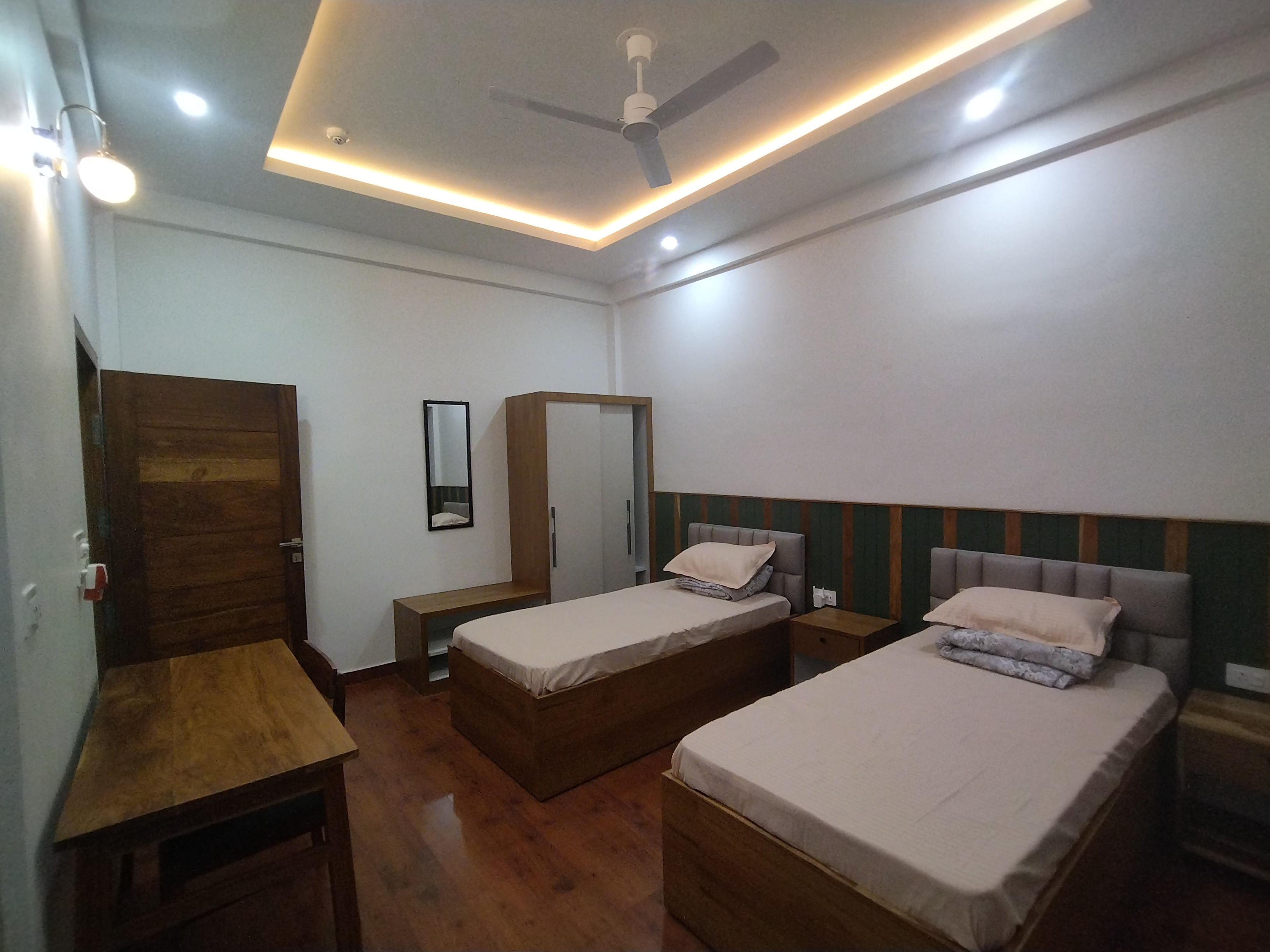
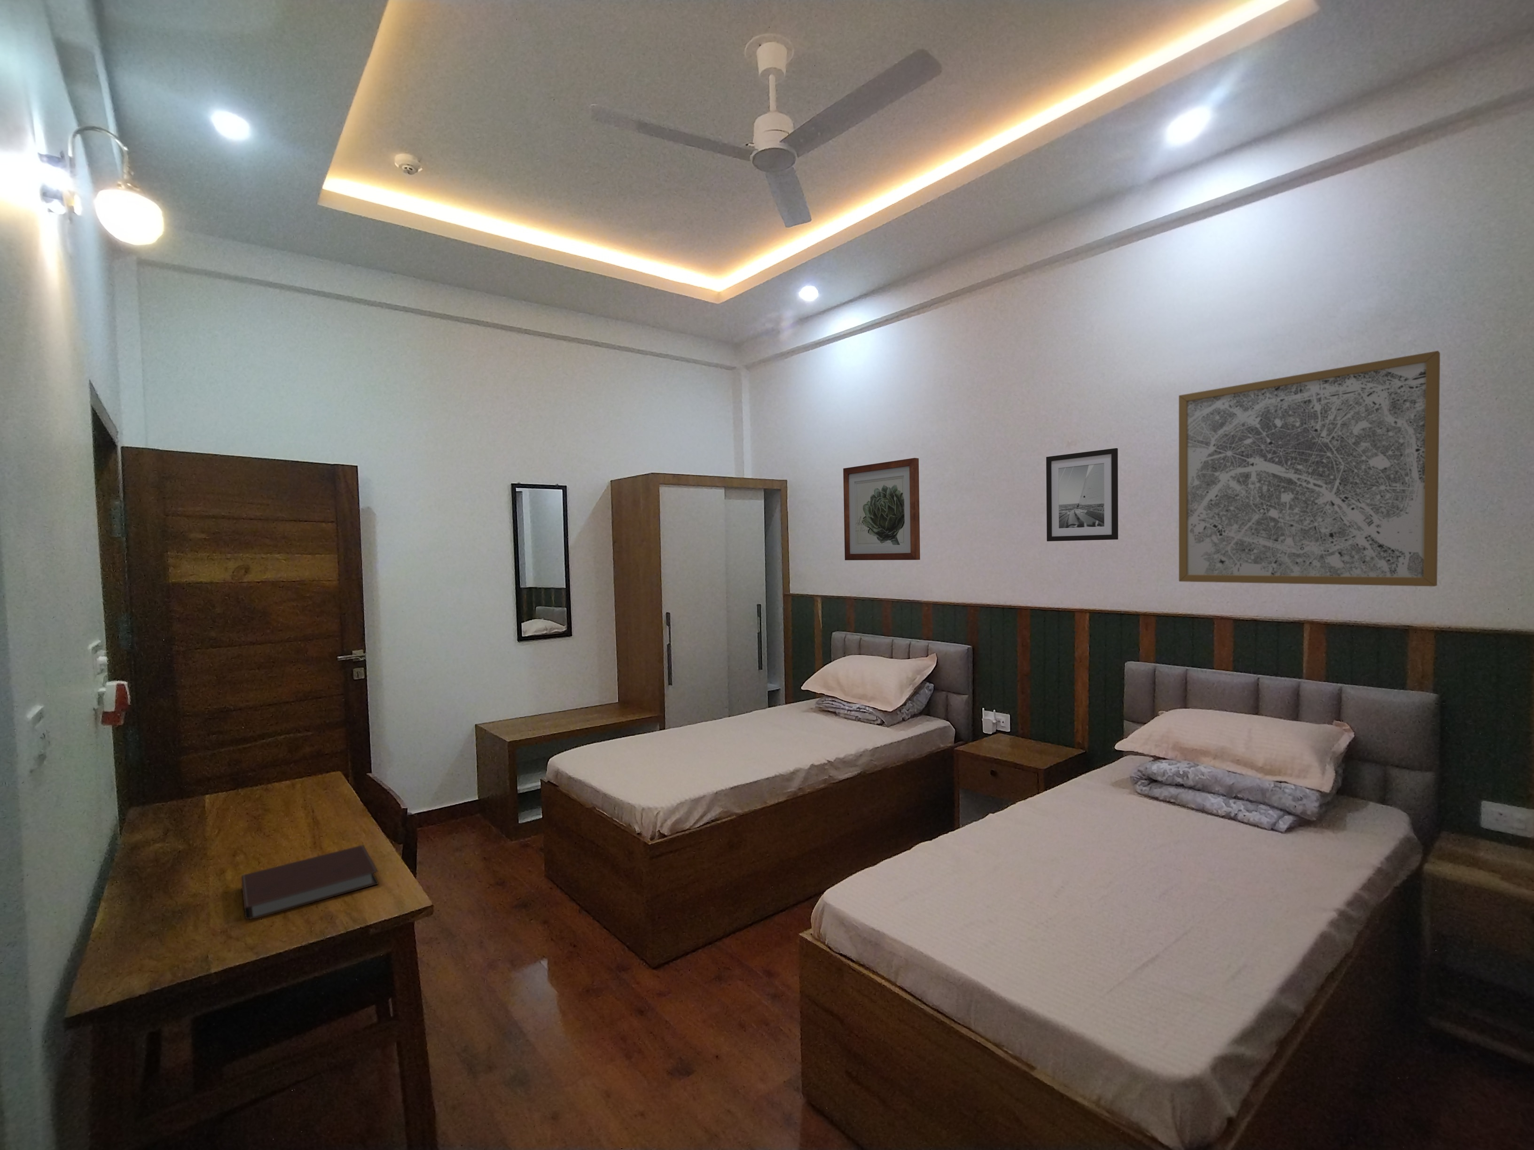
+ wall art (879, 512)
+ notebook (309, 879)
+ wall art (1294, 480)
+ wall art (1081, 496)
